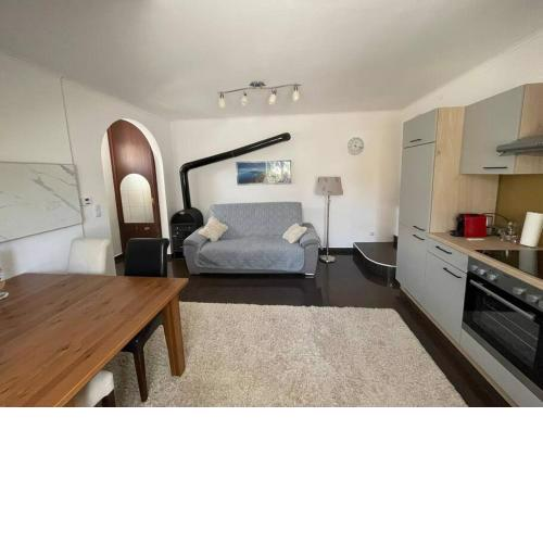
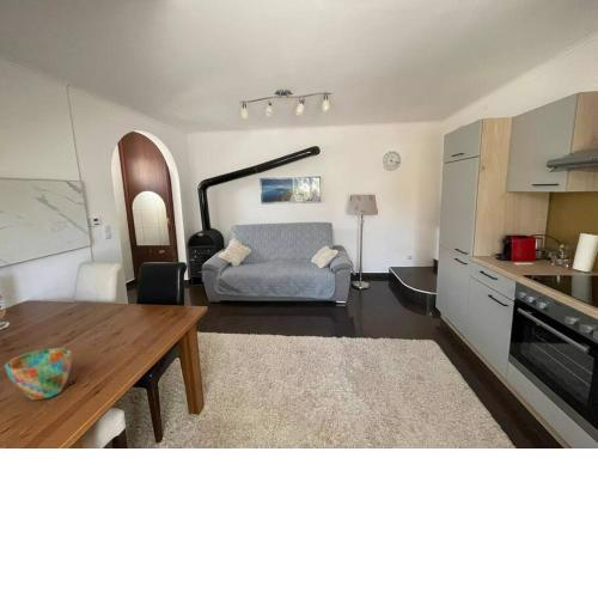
+ cup (44, 372)
